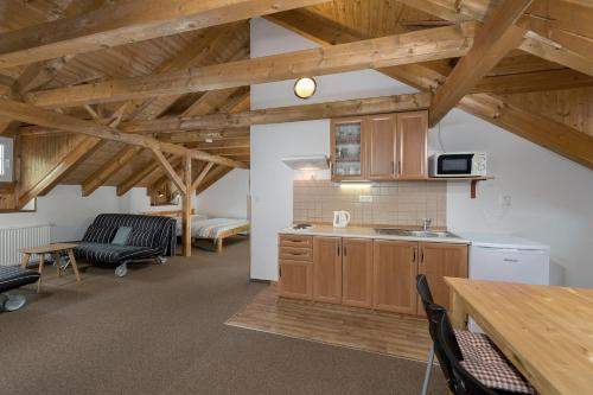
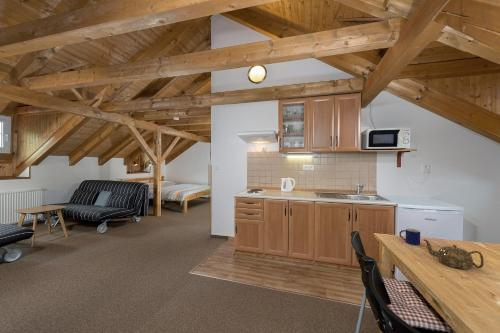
+ teapot (451, 253)
+ mug (409, 236)
